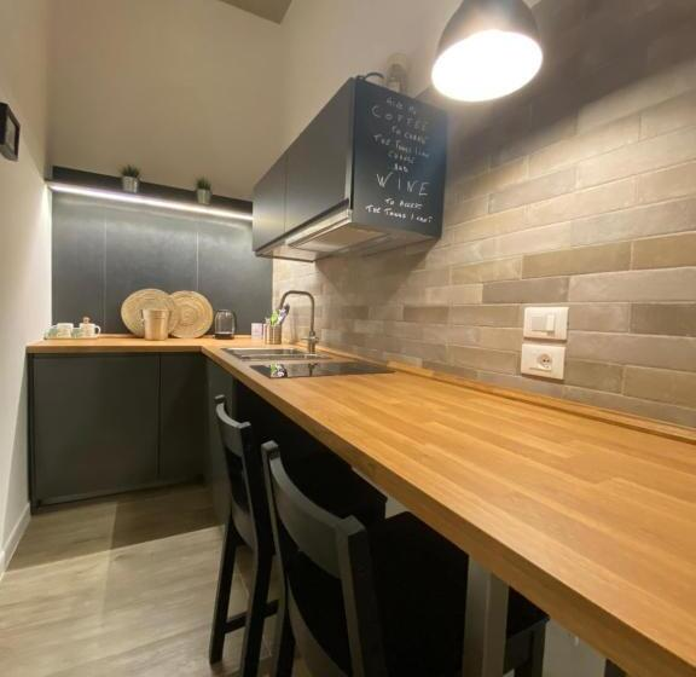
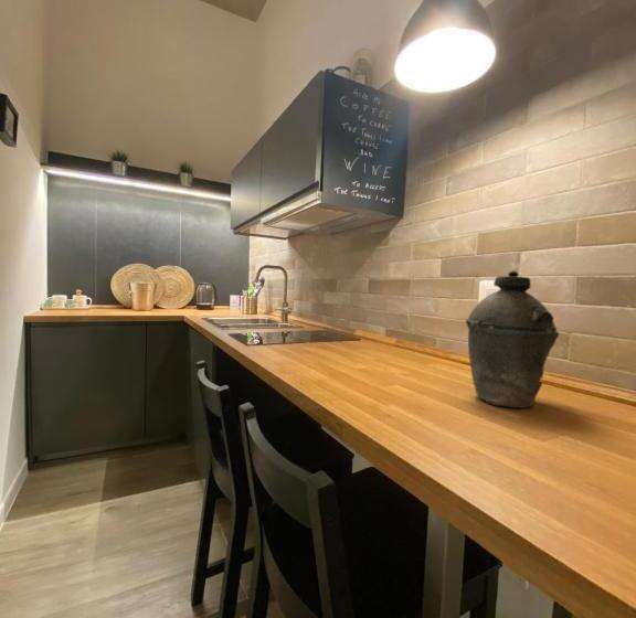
+ kettle (509, 335)
